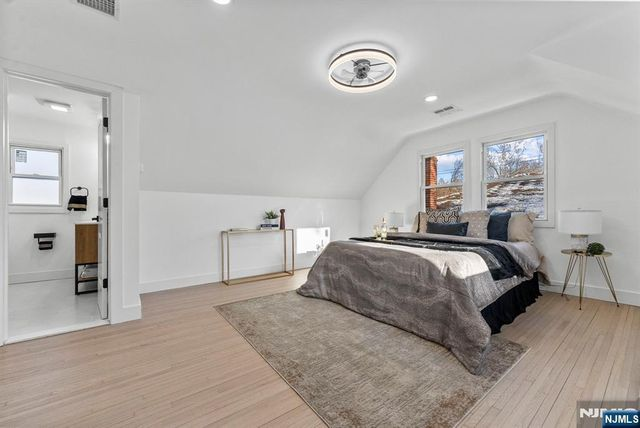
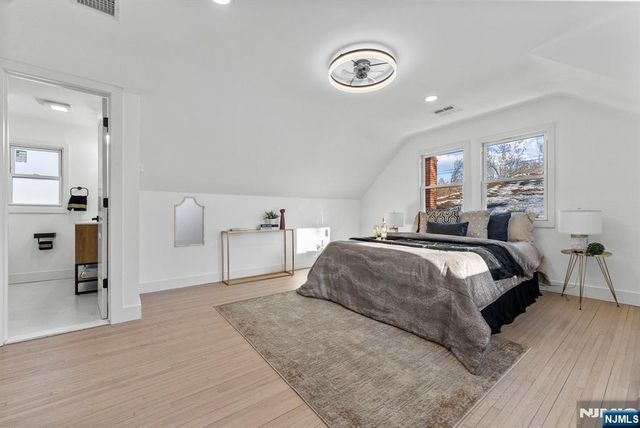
+ home mirror (190, 221)
